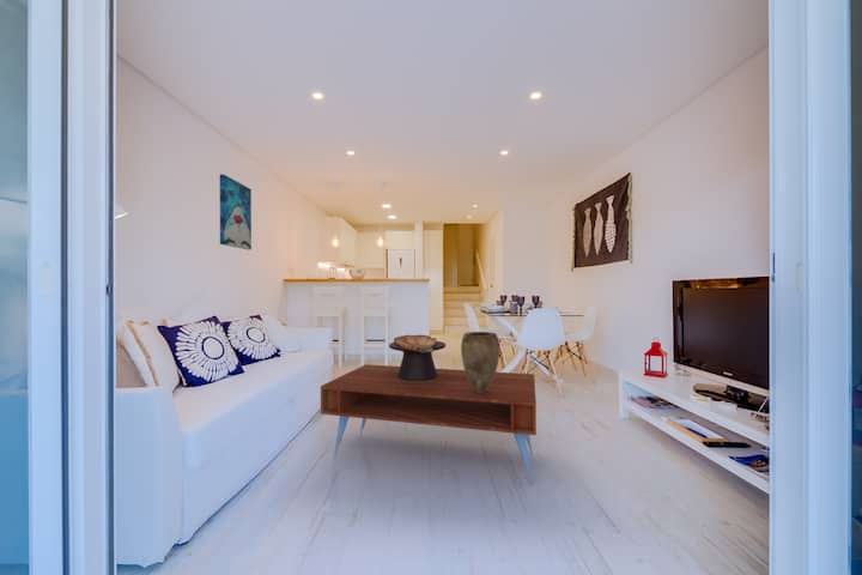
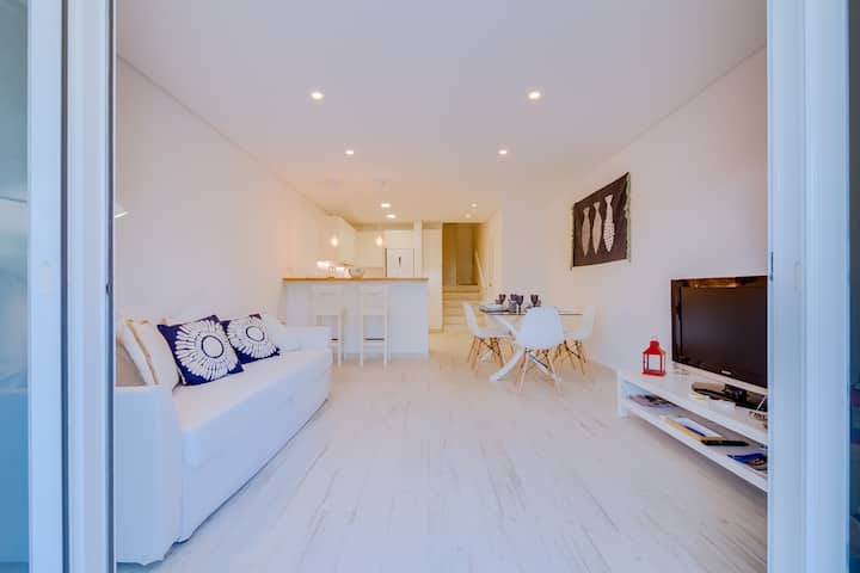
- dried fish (417, 358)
- vase (480, 362)
- wall art (236, 214)
- coffee table (433, 418)
